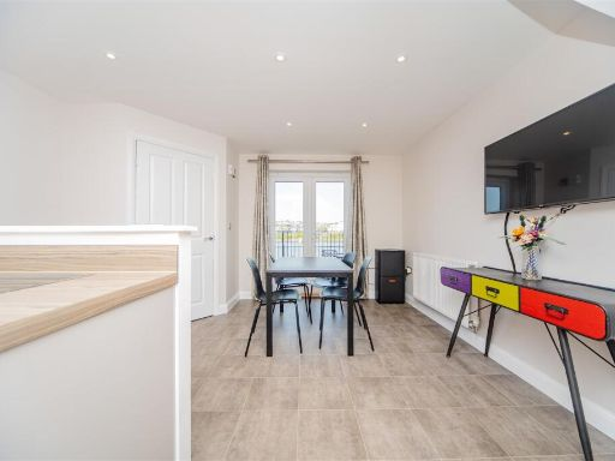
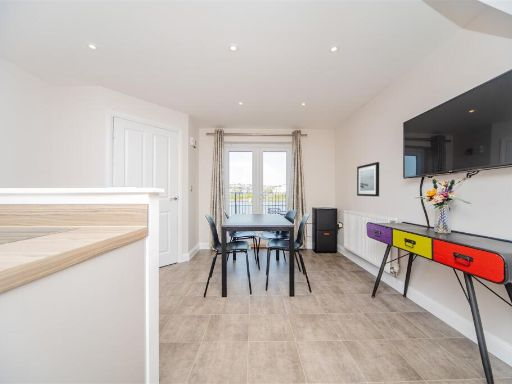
+ wall art (367, 180)
